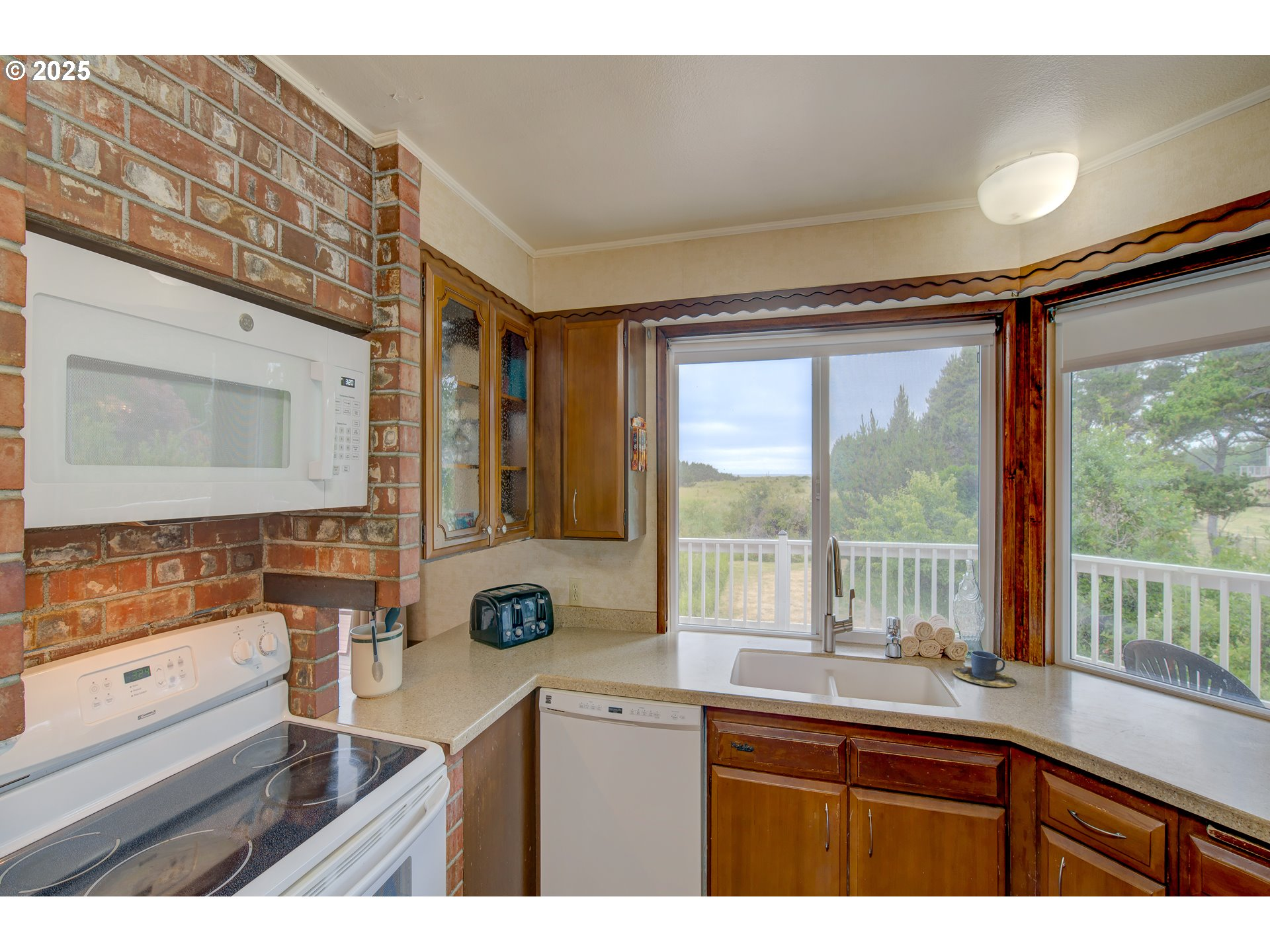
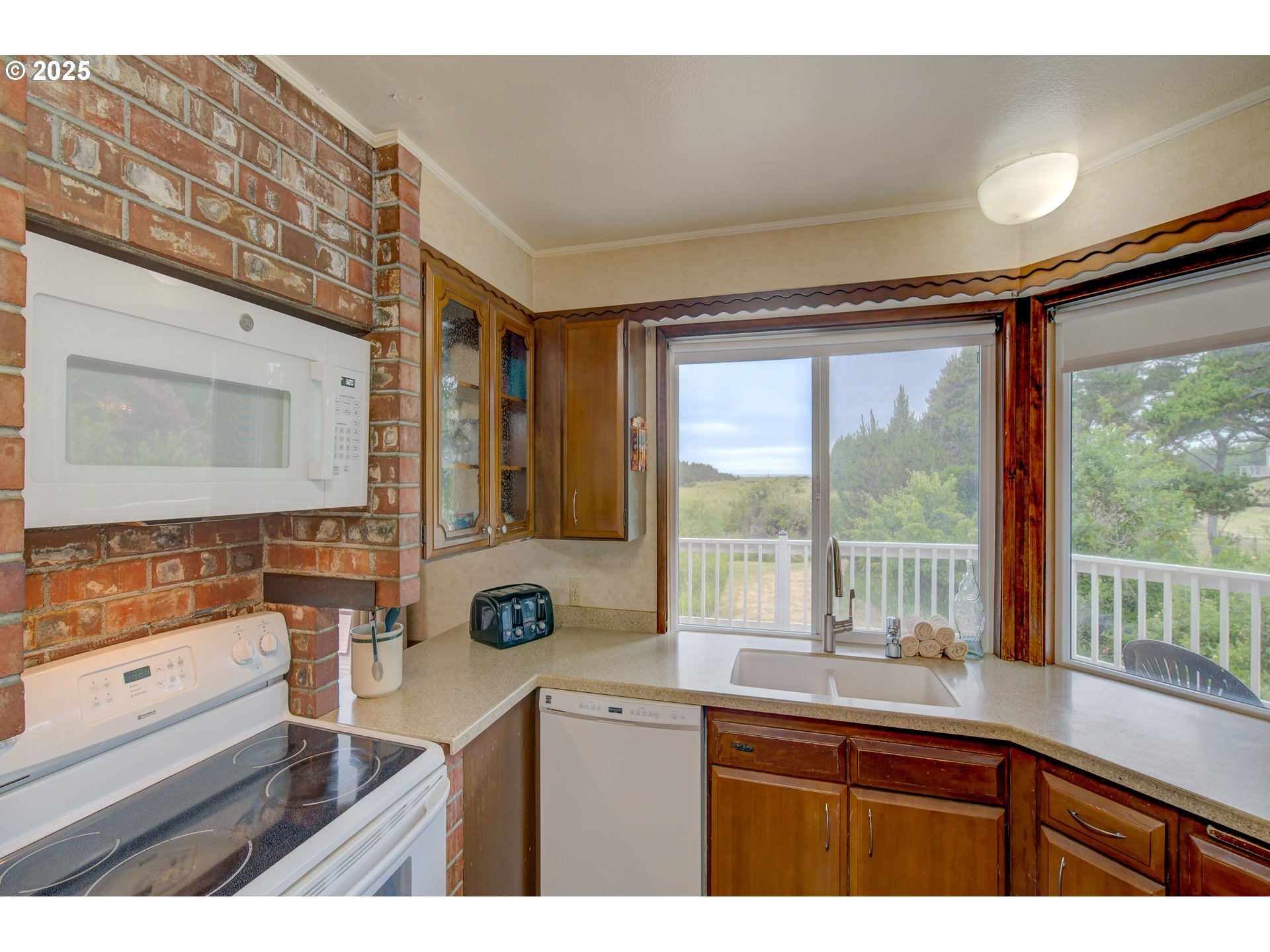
- cup (984, 665)
